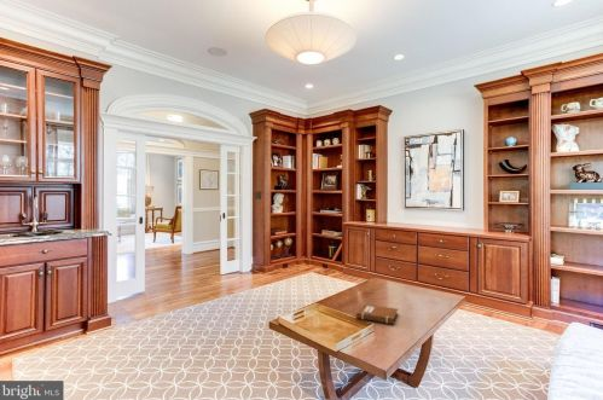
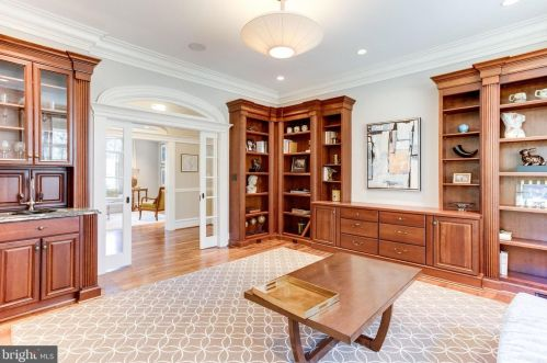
- notebook (376, 313)
